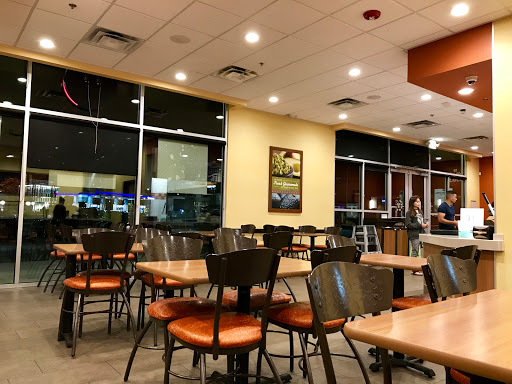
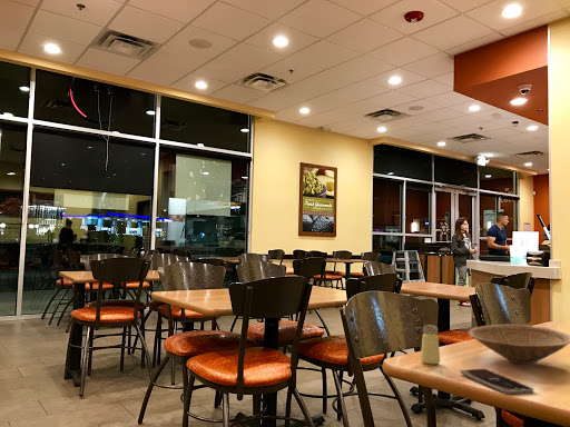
+ bowl (519, 346)
+ saltshaker (430, 344)
+ smartphone (494, 380)
